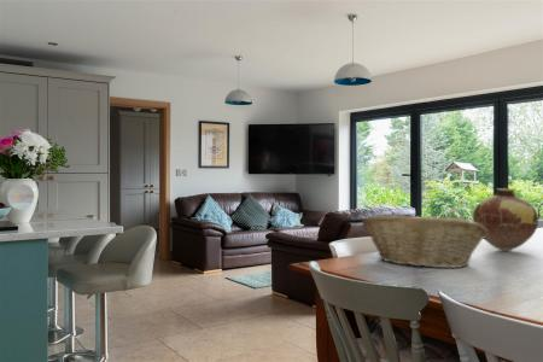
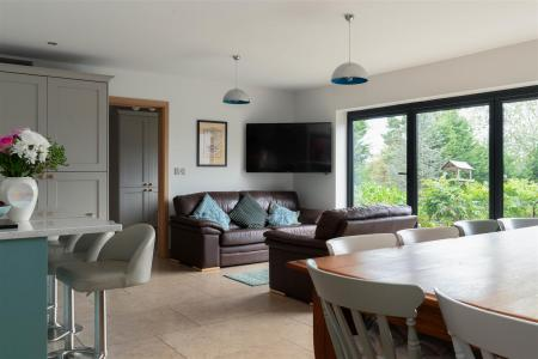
- fruit basket (421, 237)
- vase (504, 220)
